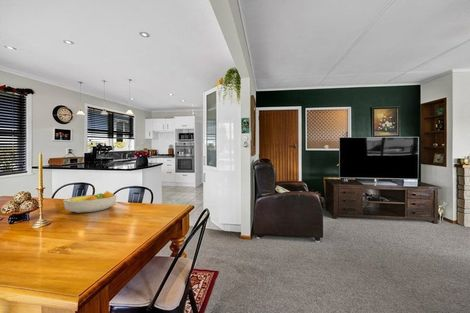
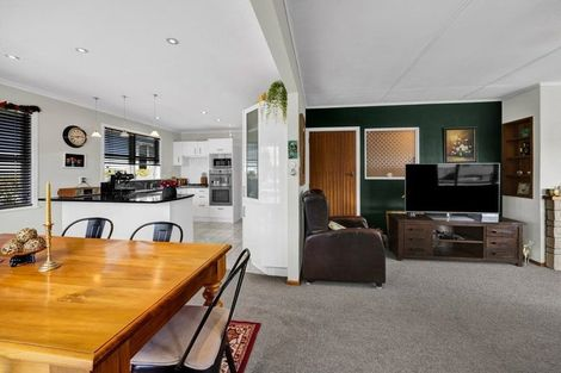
- fruit bowl (91, 200)
